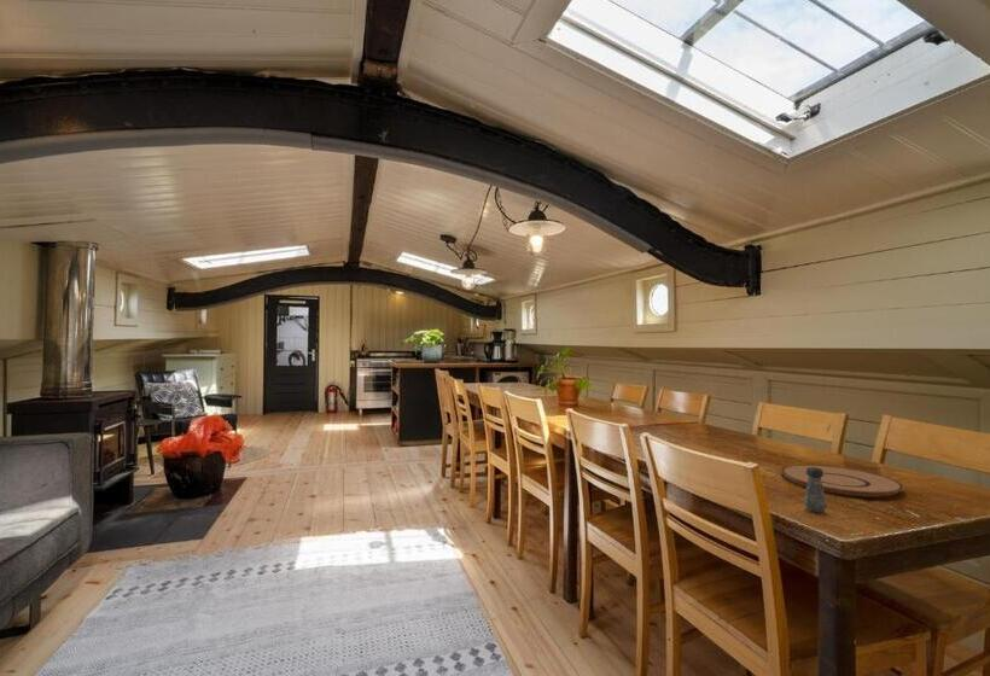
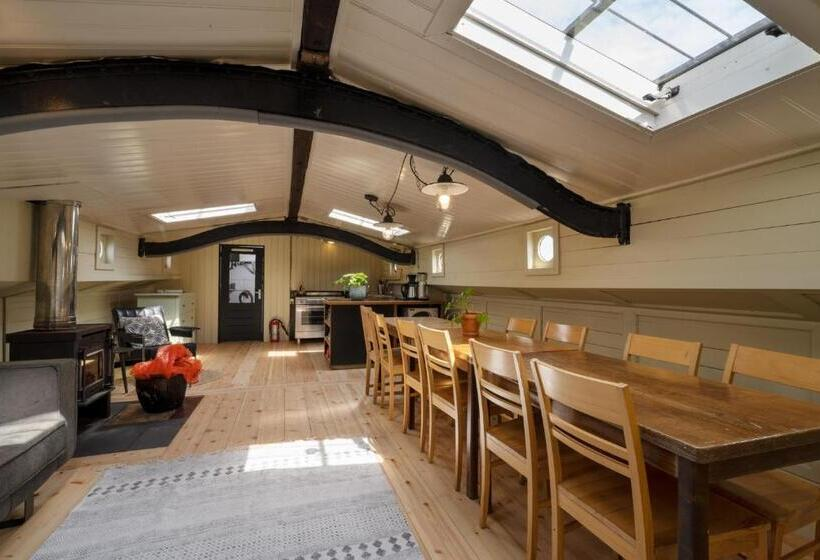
- plate (838, 479)
- salt shaker (815, 489)
